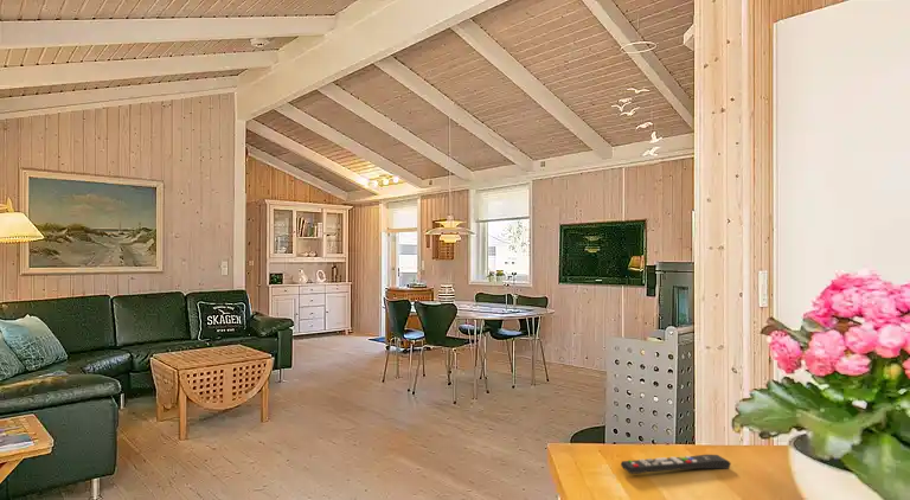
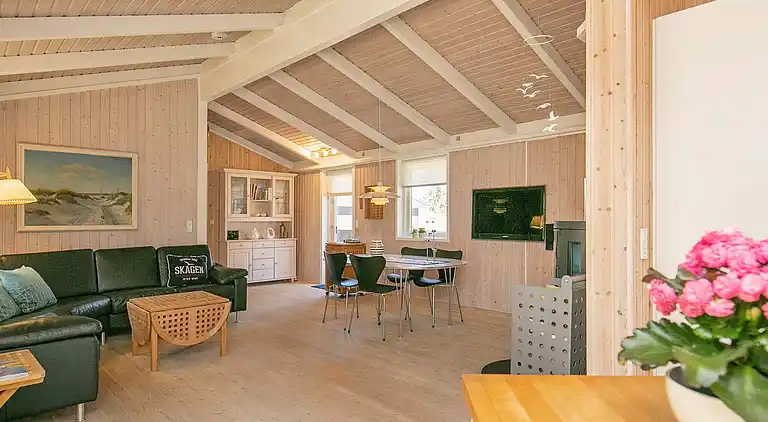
- remote control (675, 463)
